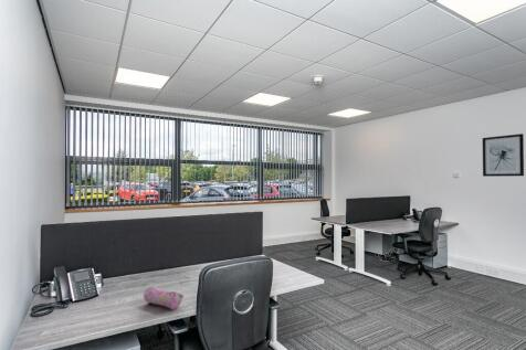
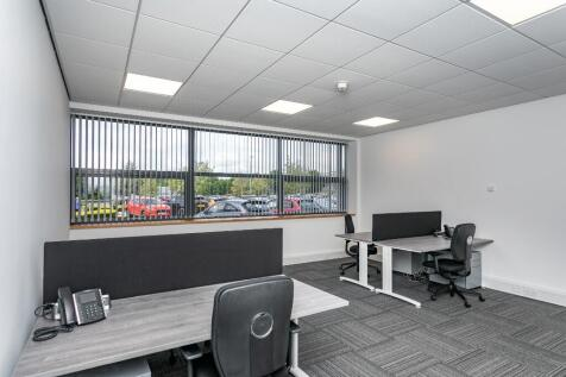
- wall art (502, 156)
- pencil case (162, 297)
